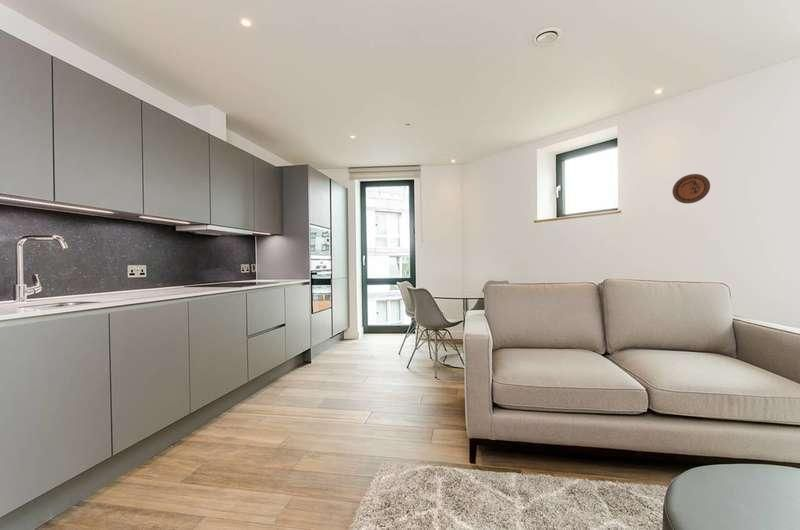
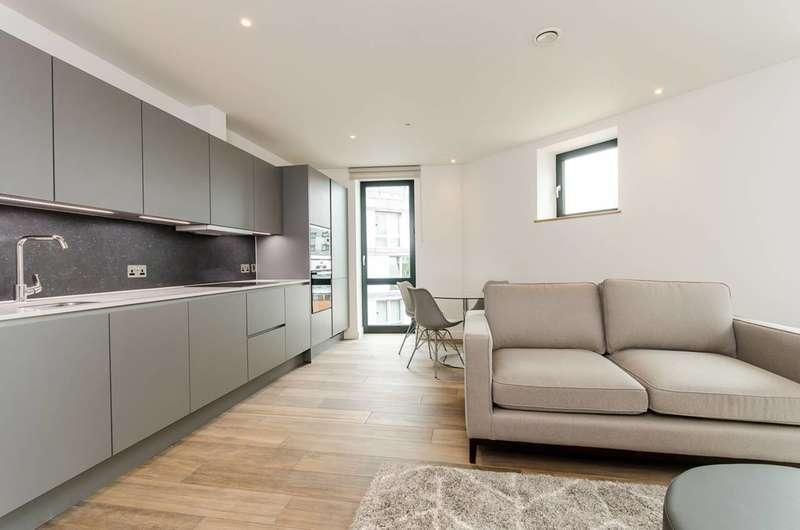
- decorative plate (690, 188)
